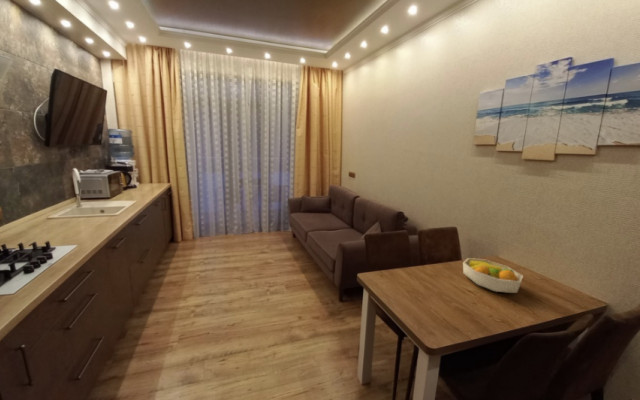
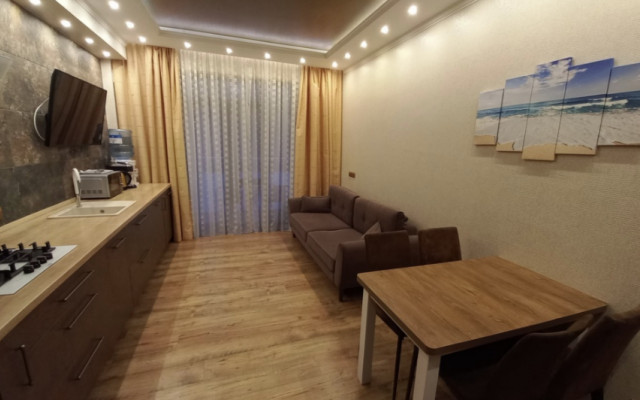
- fruit bowl (490, 272)
